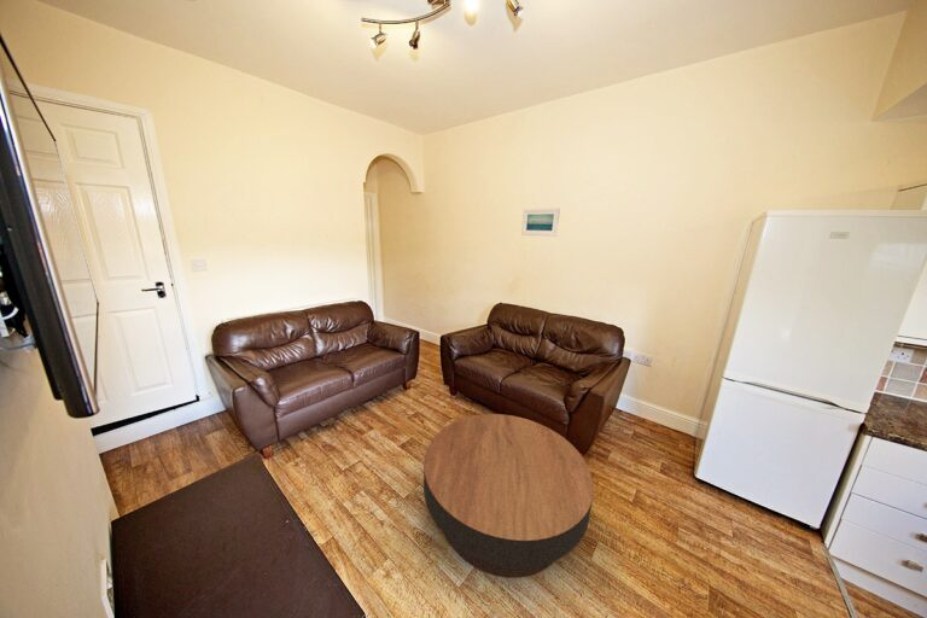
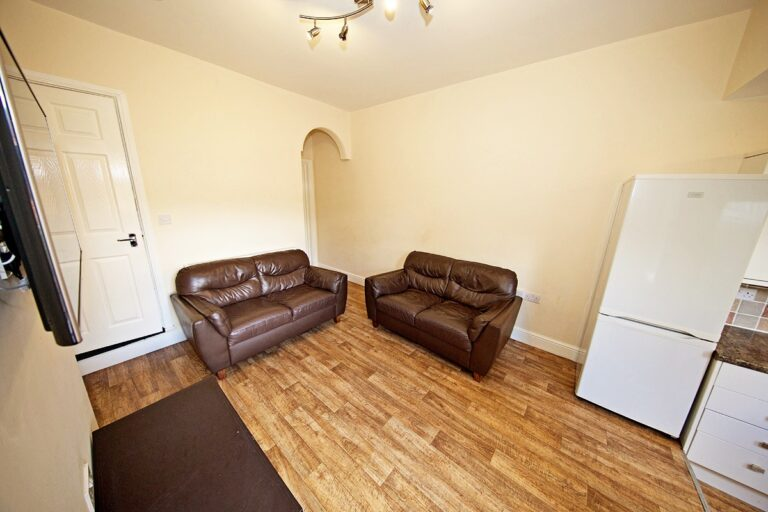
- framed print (540, 222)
- coffee table (503, 485)
